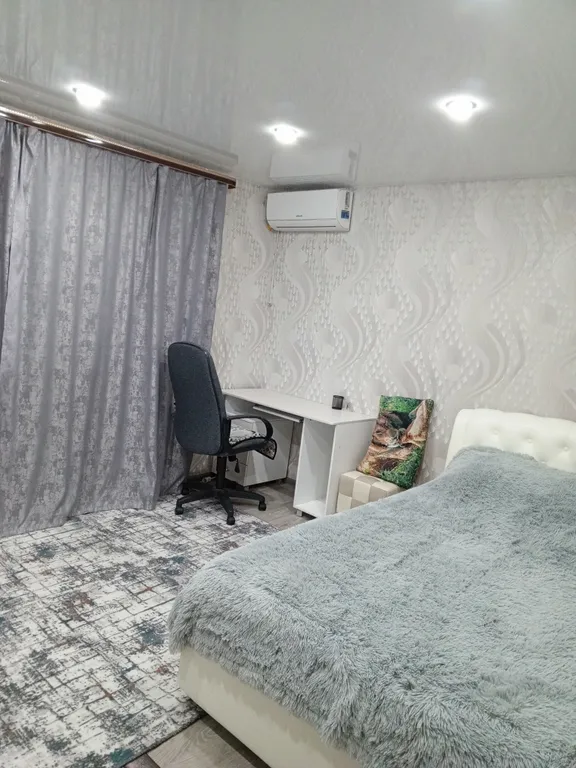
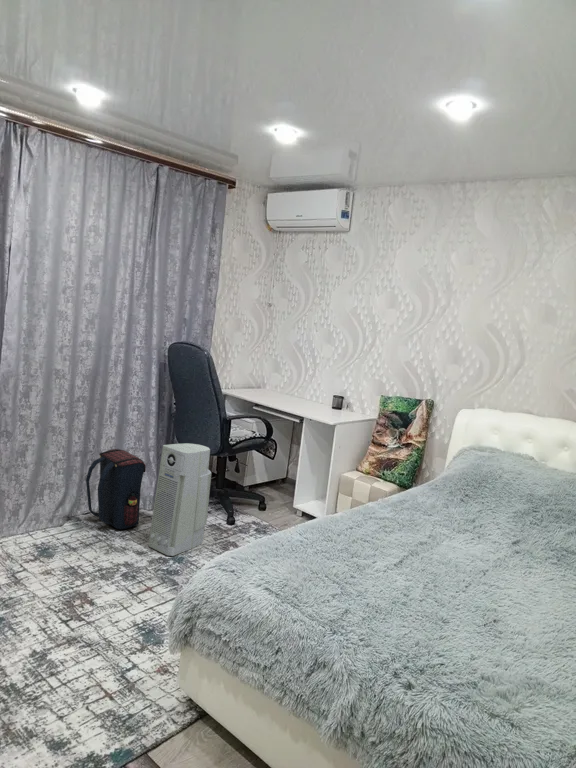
+ air purifier (183, 495)
+ satchel (115, 489)
